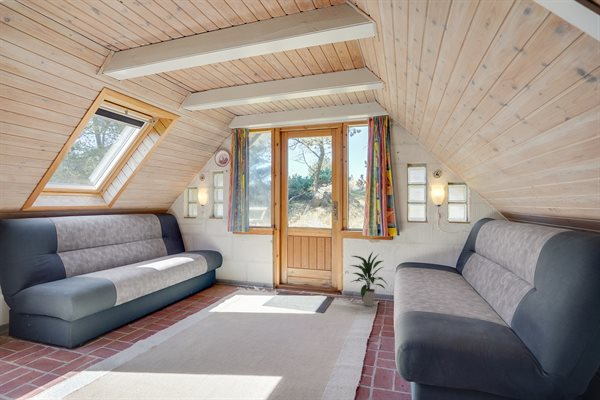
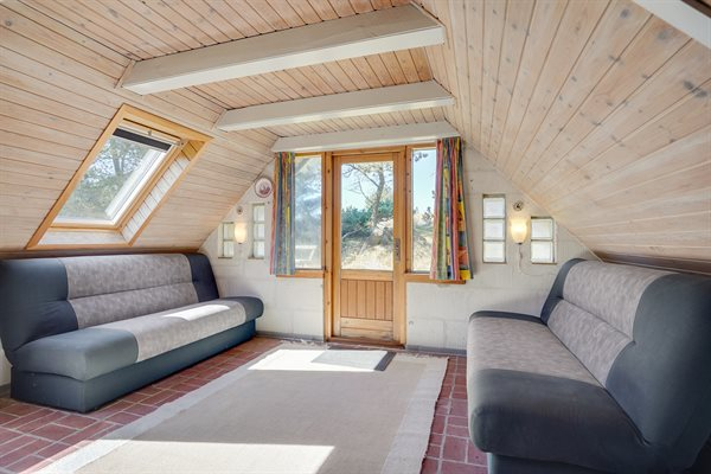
- indoor plant (366, 277)
